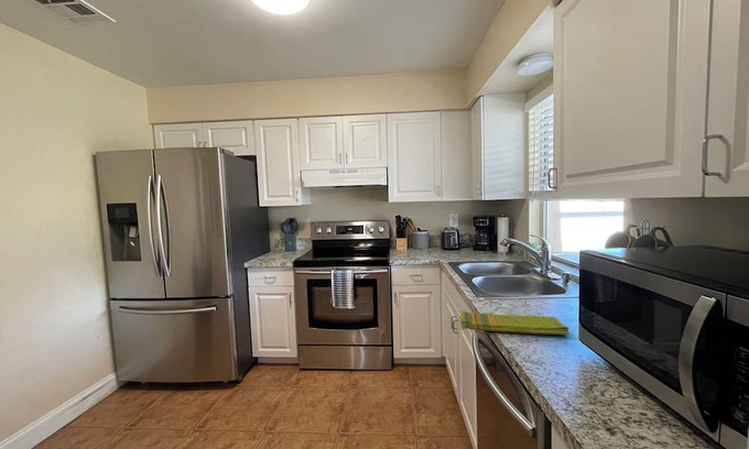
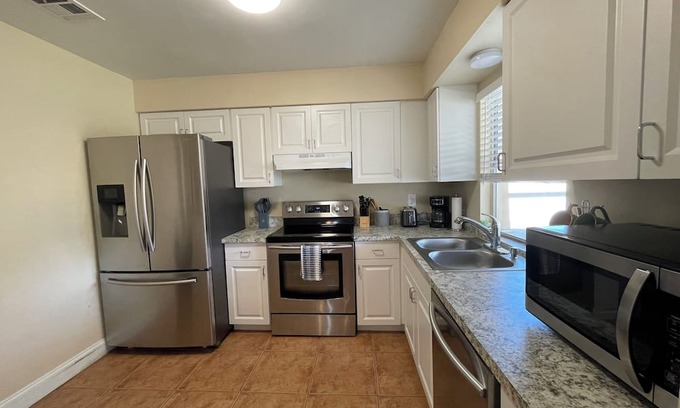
- dish towel (509, 320)
